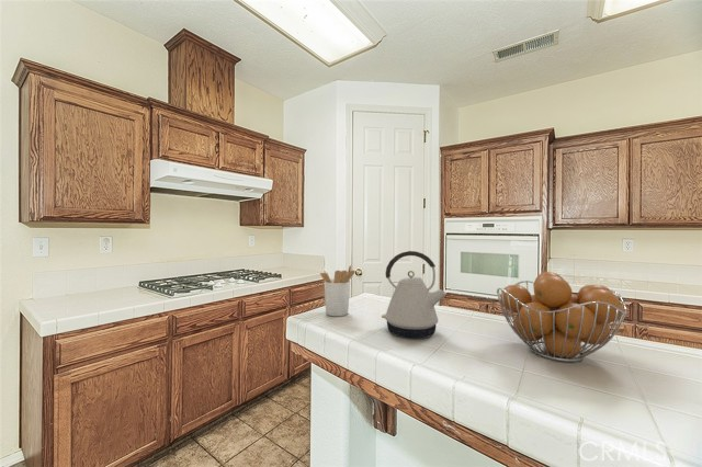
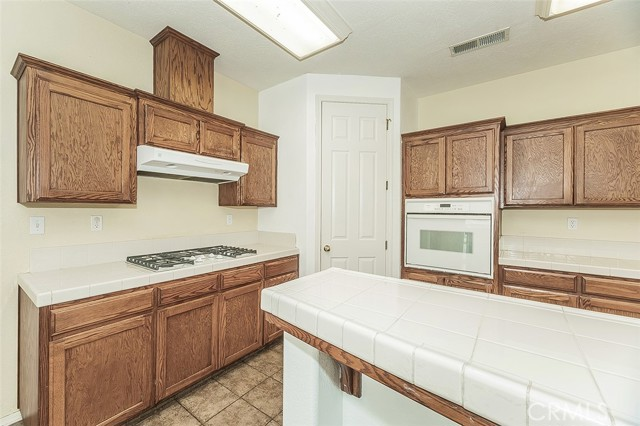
- fruit basket (555, 312)
- utensil holder (339, 289)
- kettle (412, 292)
